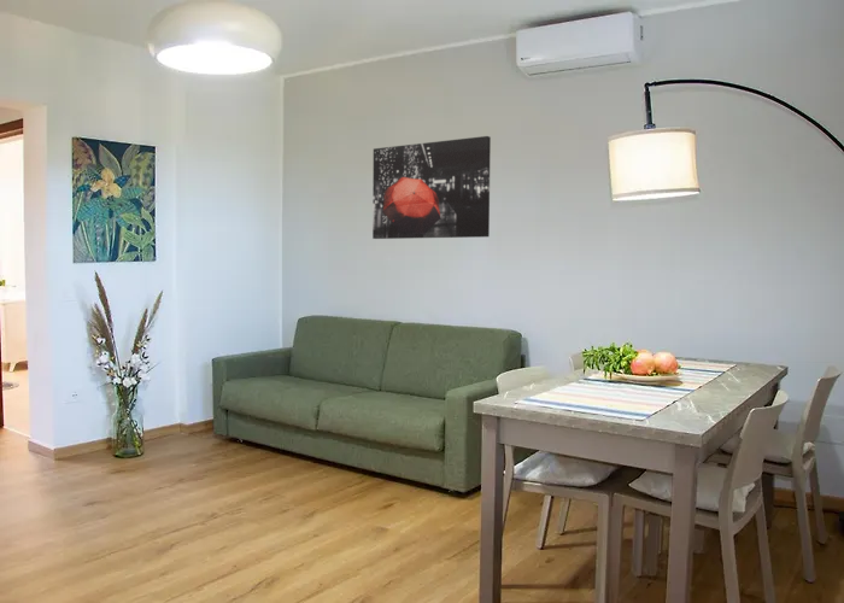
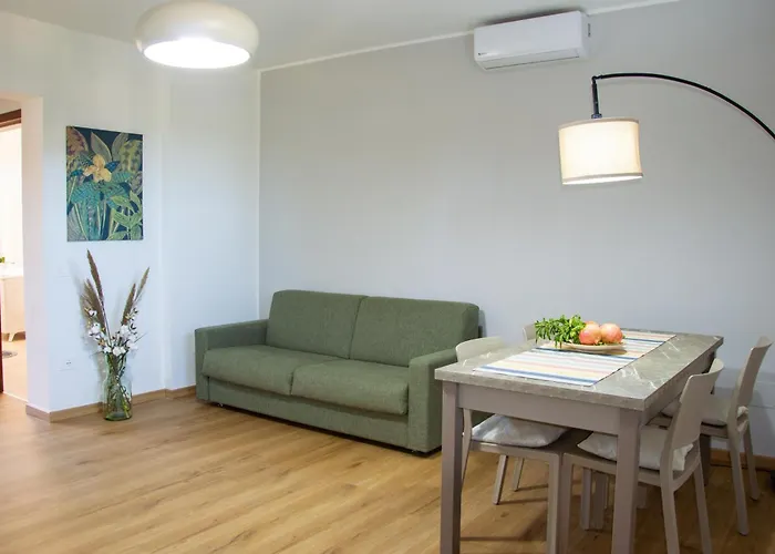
- wall art (428, 191)
